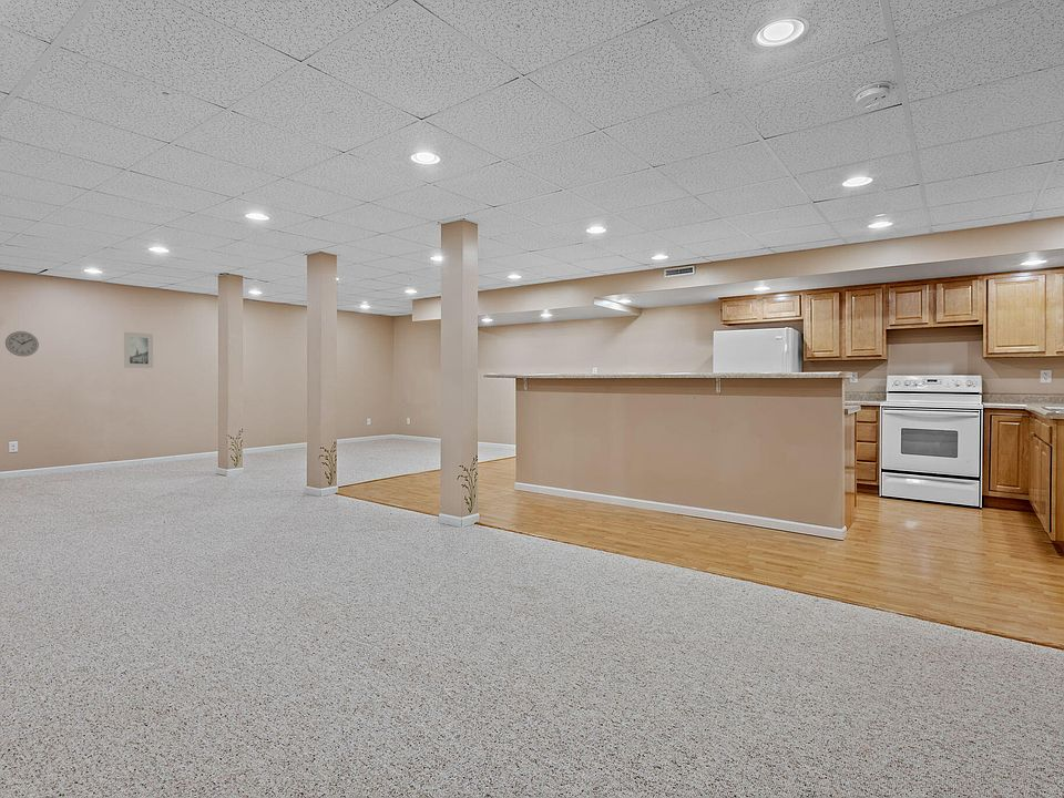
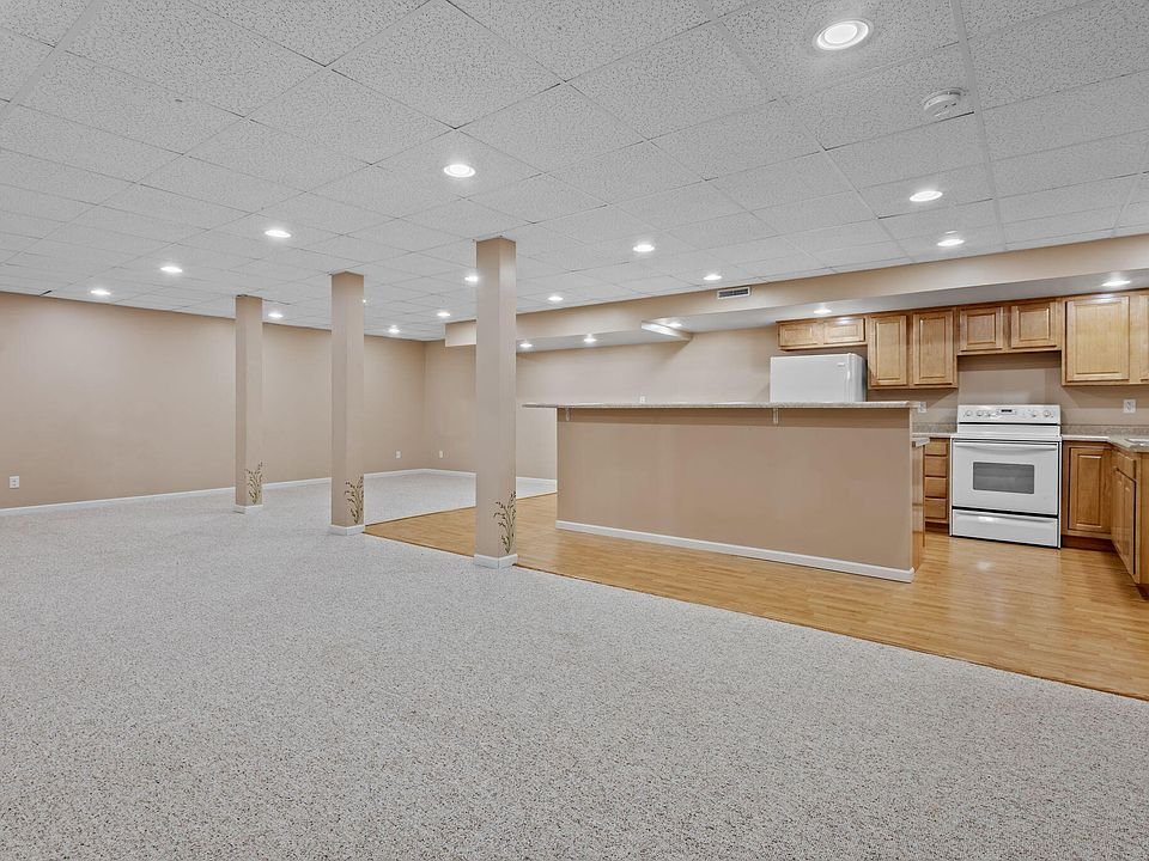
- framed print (139, 350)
- wall clock (22, 344)
